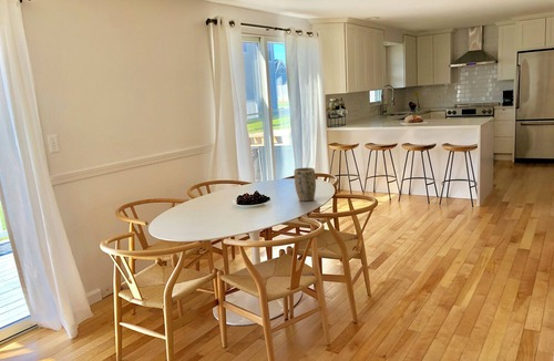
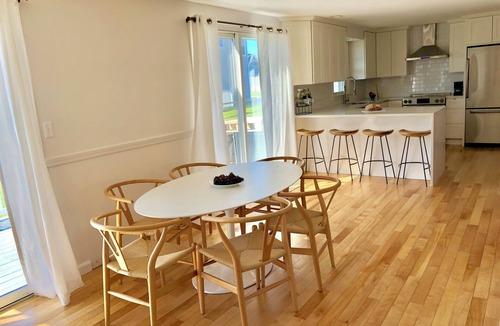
- plant pot (305, 184)
